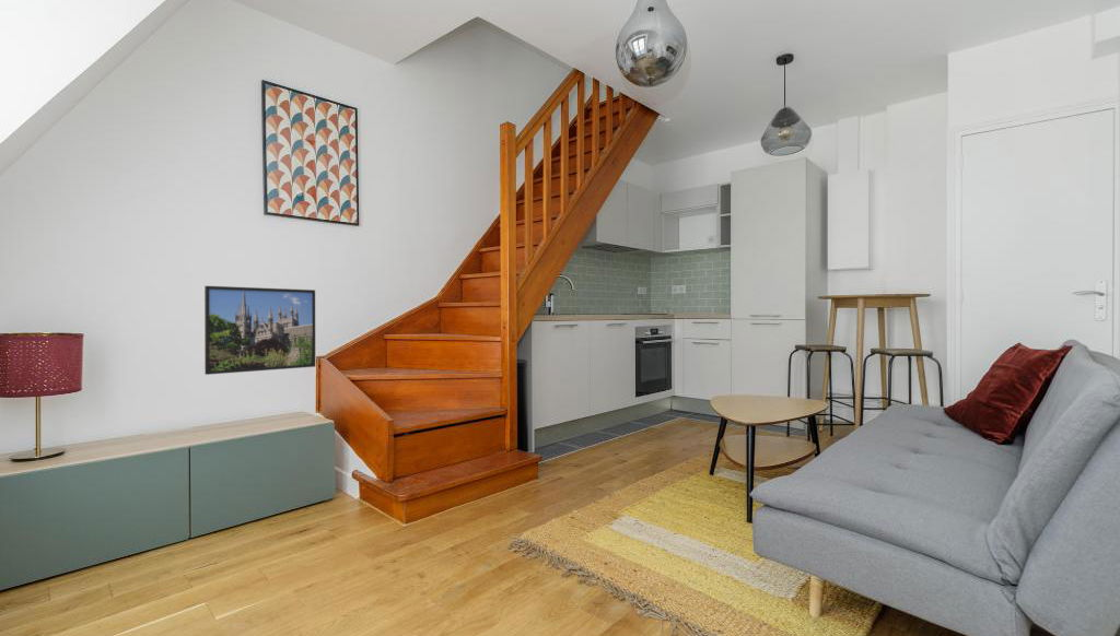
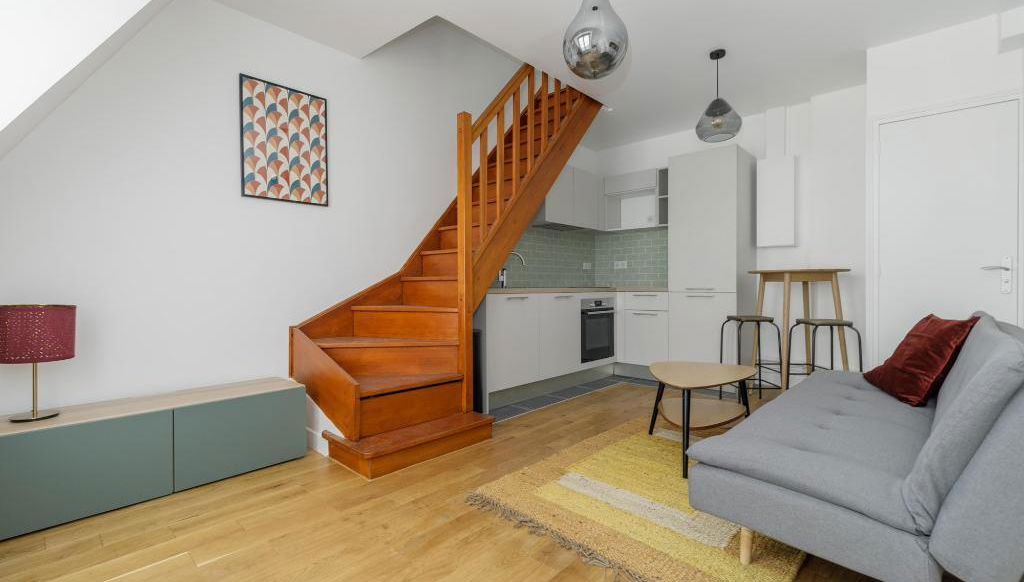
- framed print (264, 329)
